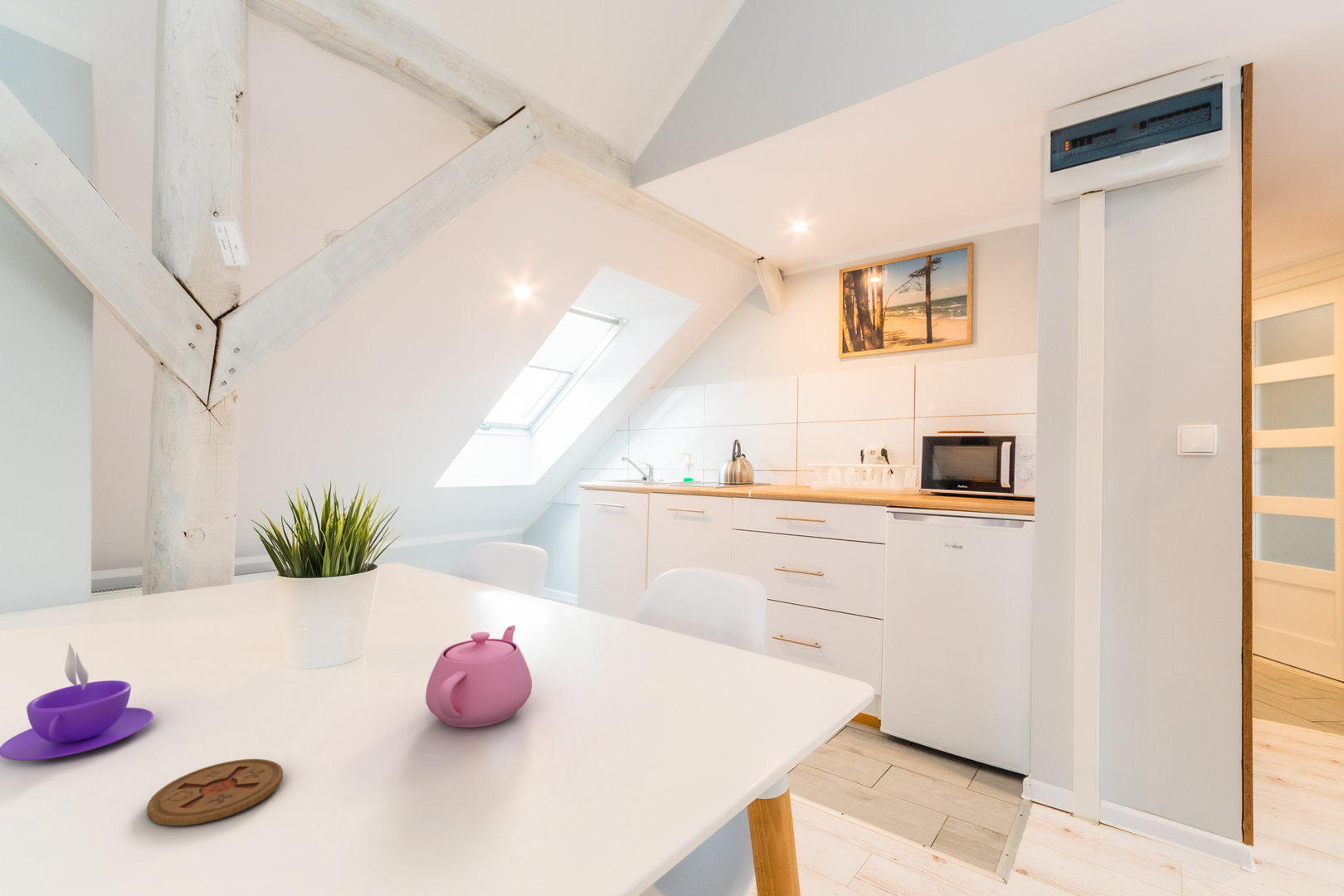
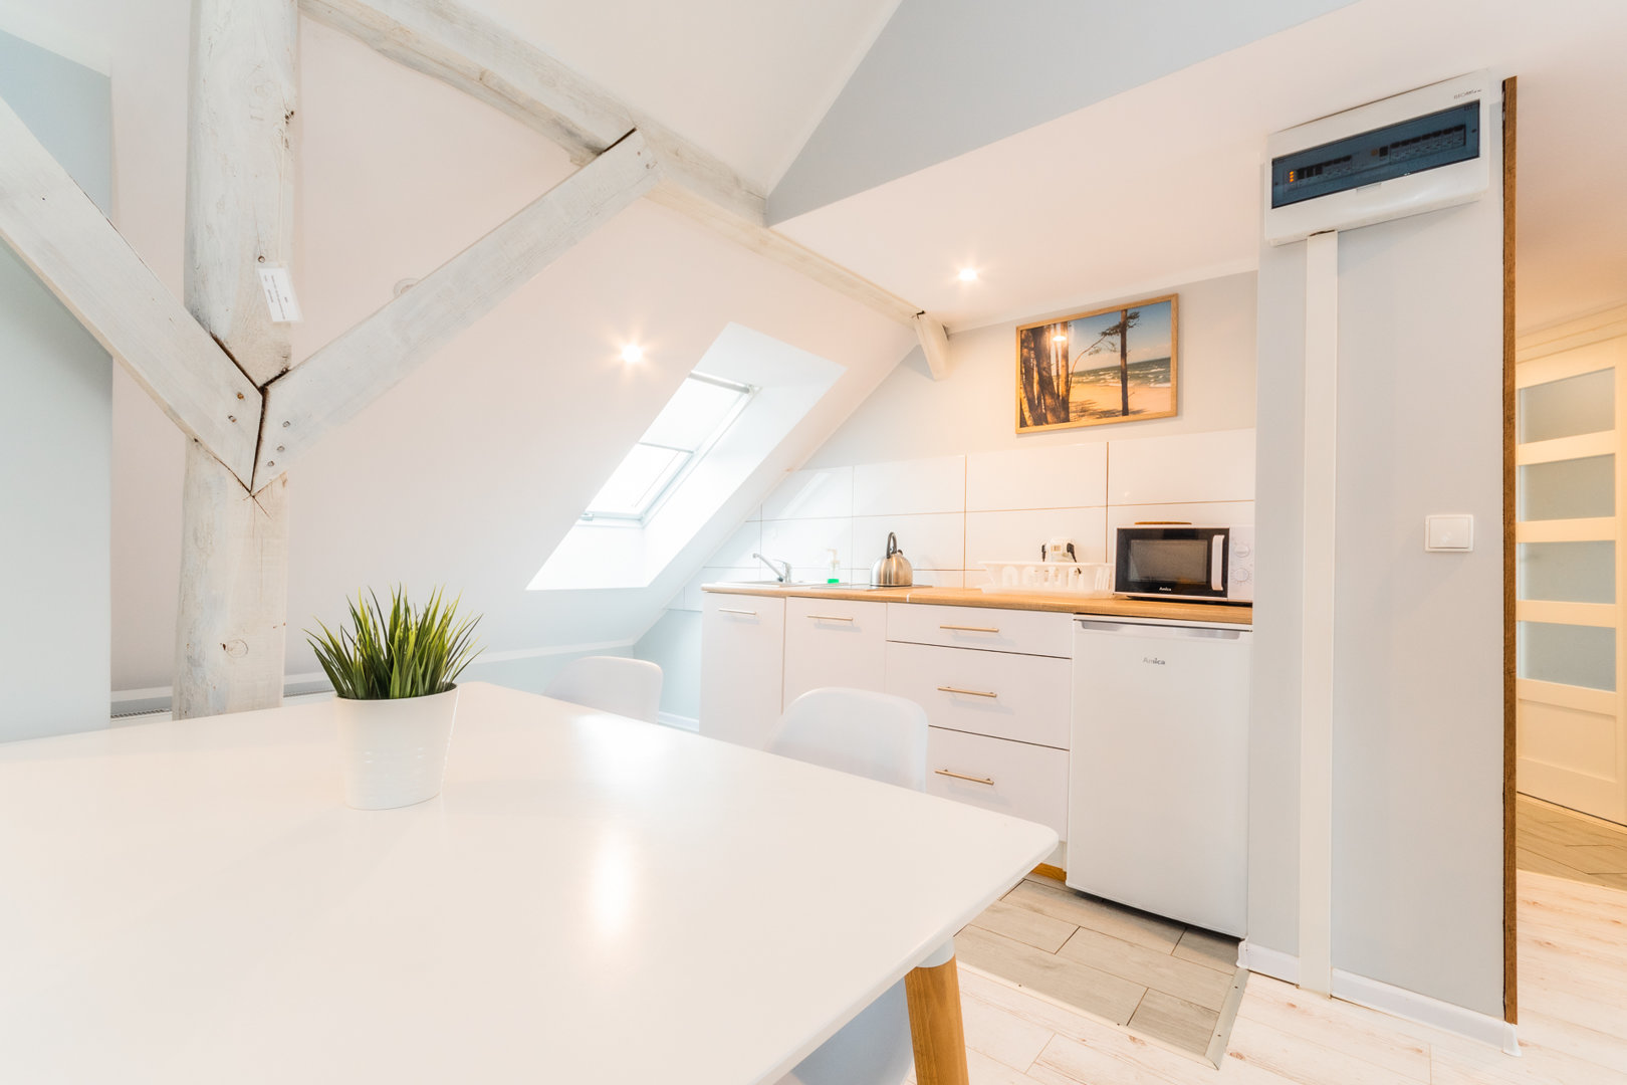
- coffee cup (80, 688)
- coaster (218, 789)
- teapot (482, 670)
